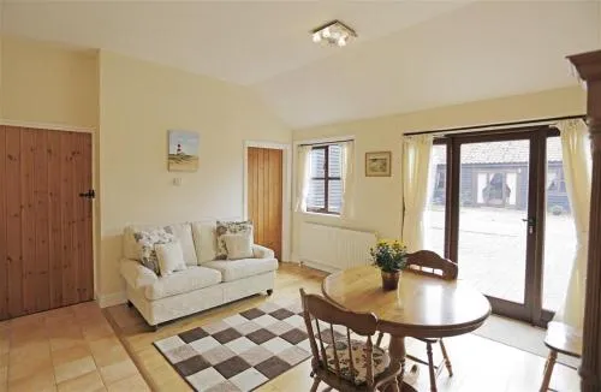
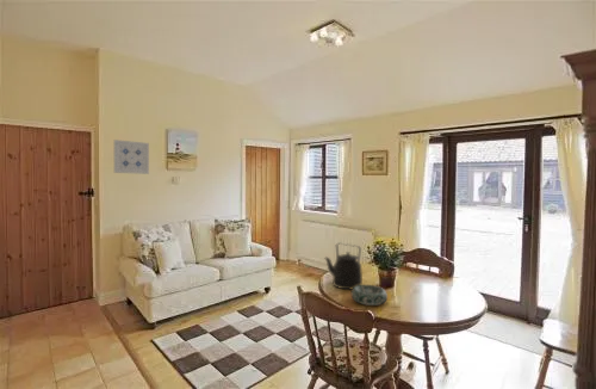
+ decorative bowl (368, 295)
+ kettle (341, 263)
+ wall art (131, 158)
